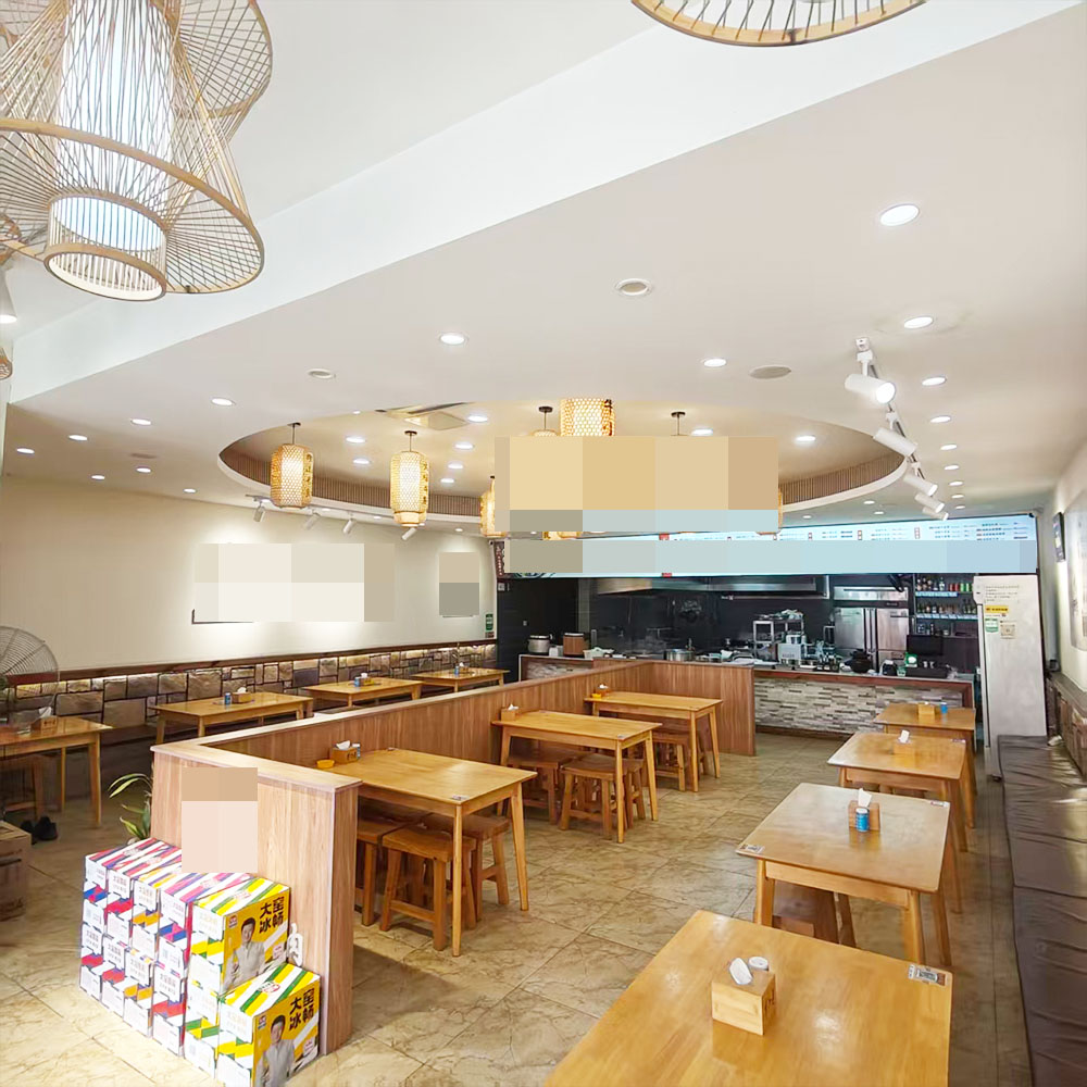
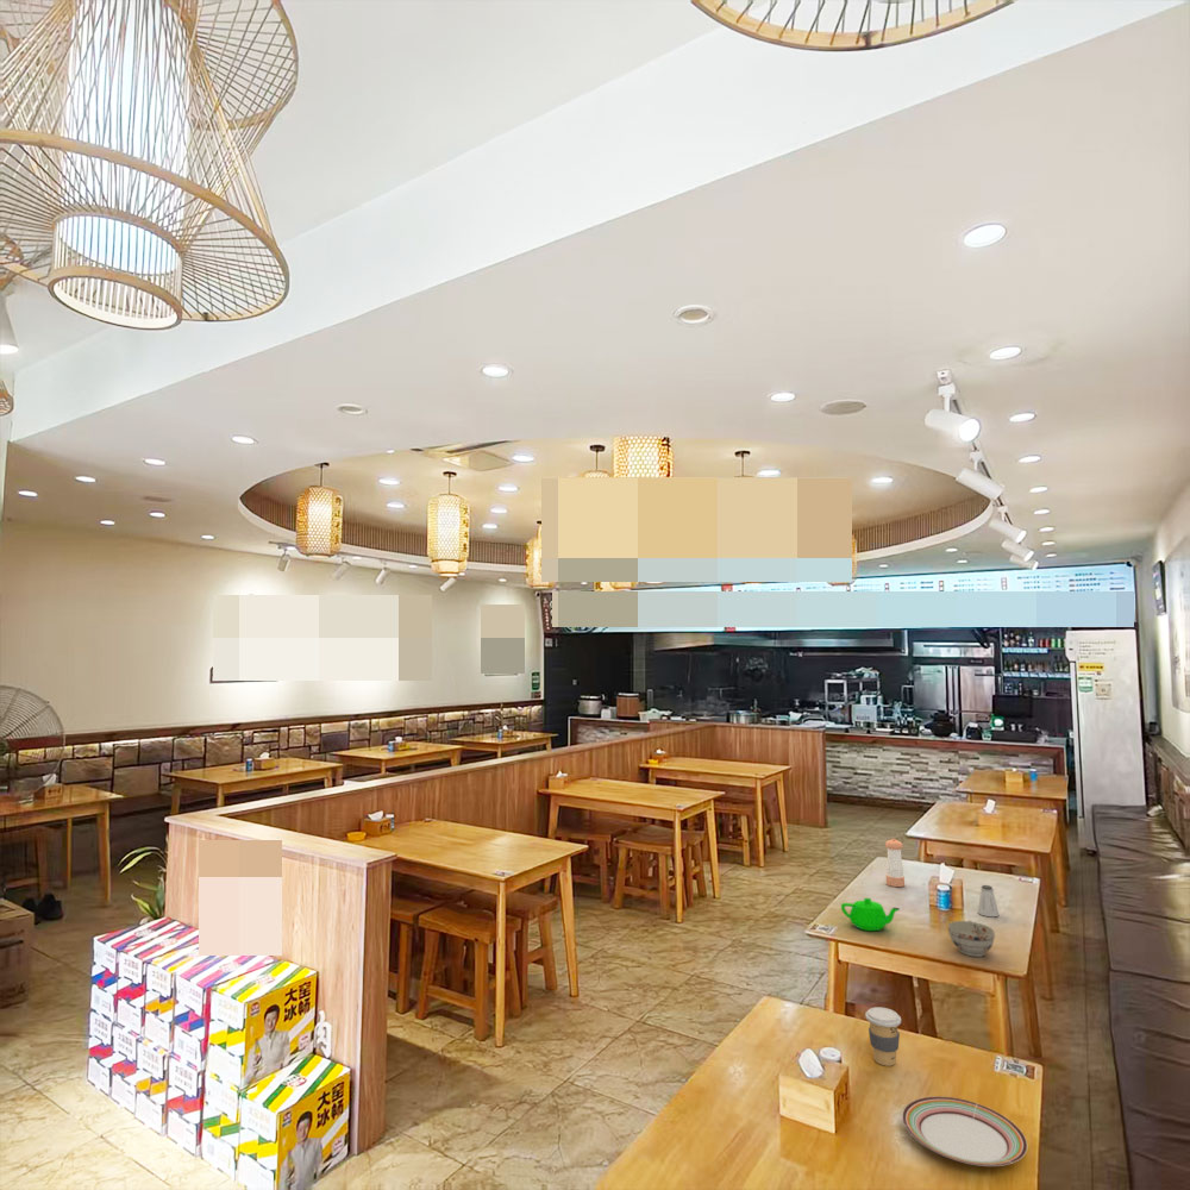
+ saltshaker (987, 900)
+ coffee cup (883, 1036)
+ teapot (870, 913)
+ pepper shaker (894, 860)
+ plate (963, 1133)
+ teacup (971, 938)
